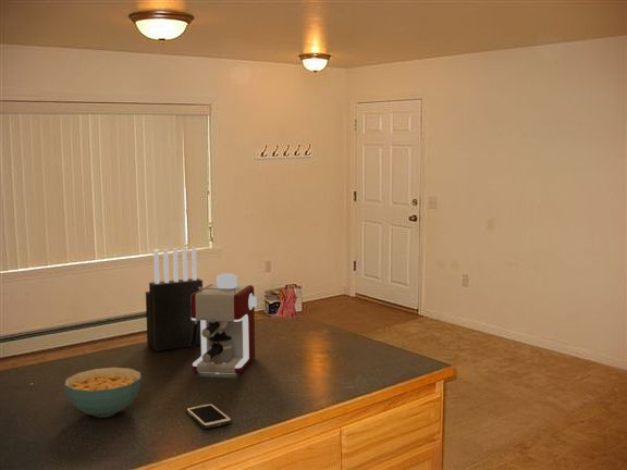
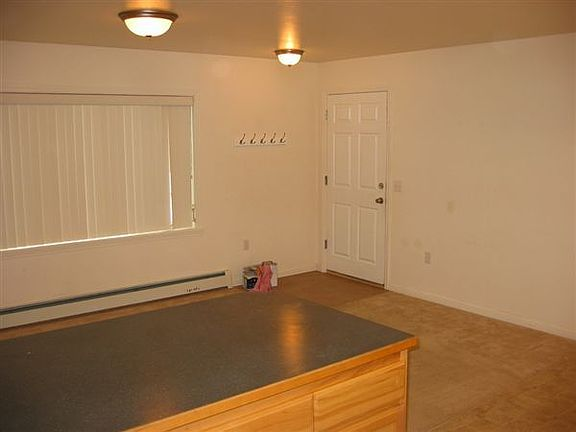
- coffee maker (220, 323)
- cereal bowl (103, 395)
- knife block (173, 296)
- cell phone (208, 416)
